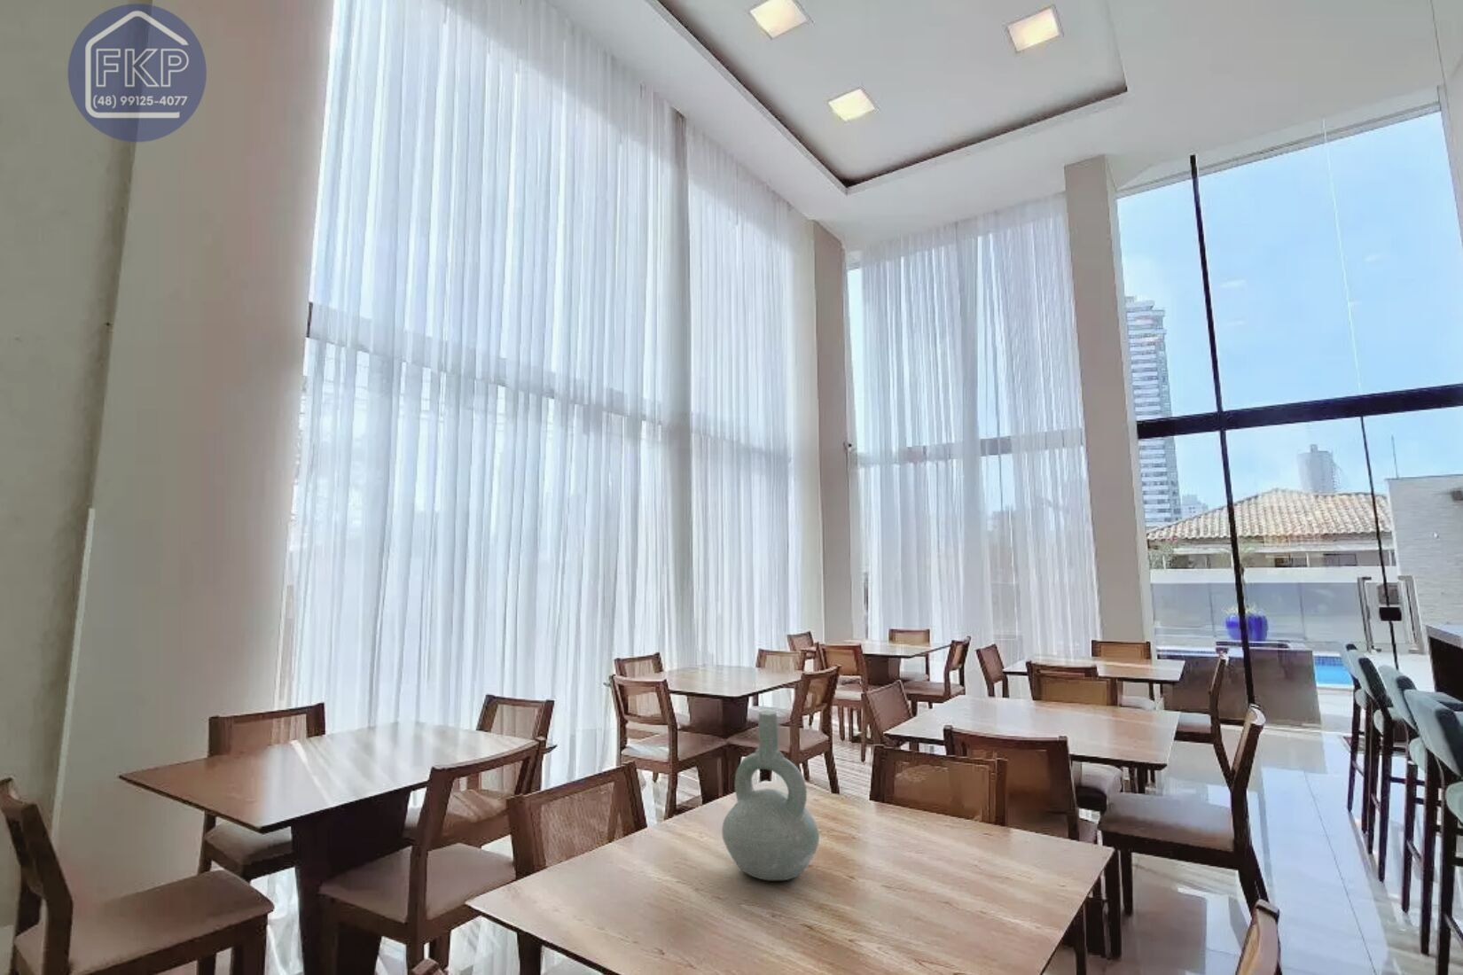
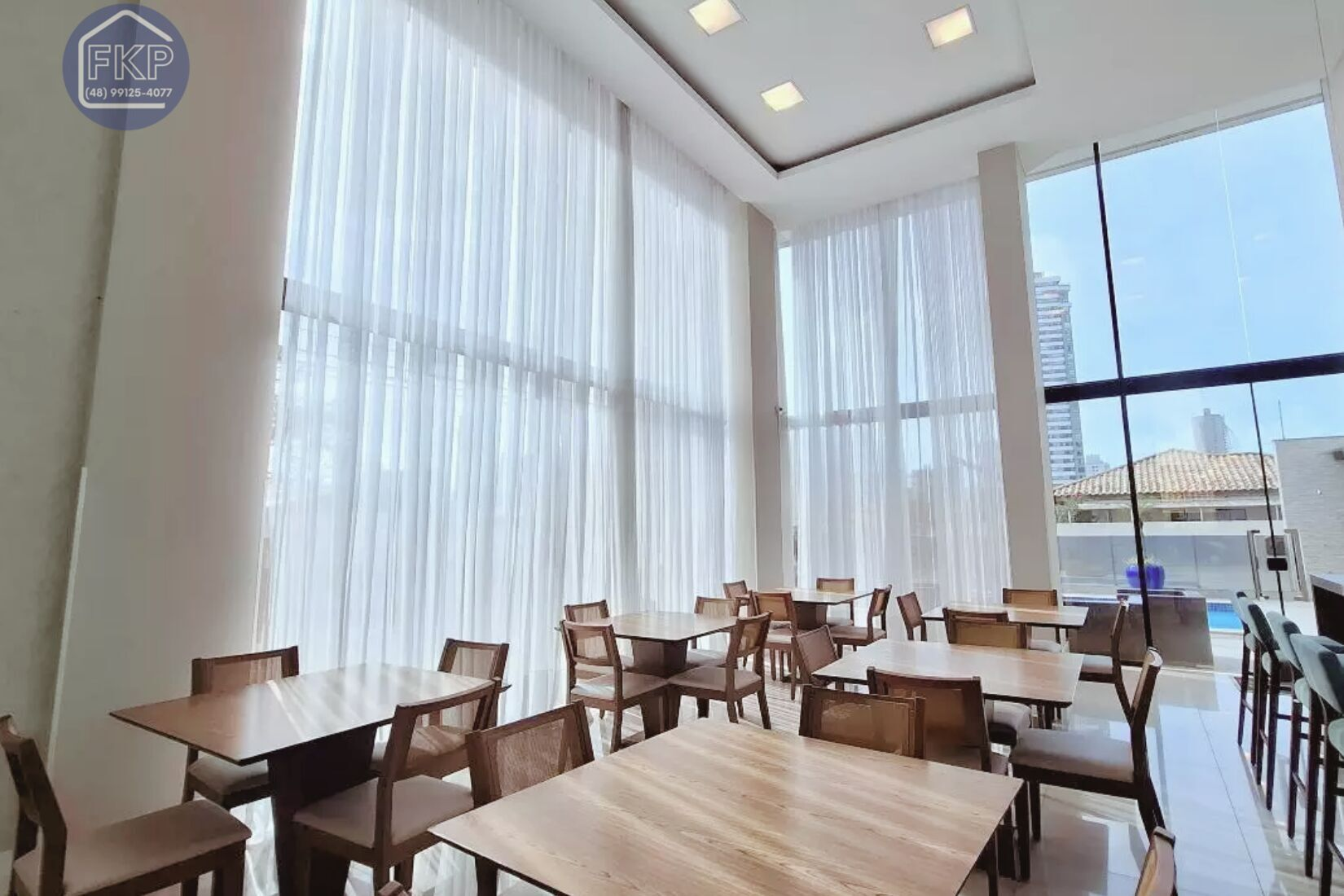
- decorative vase (769, 790)
